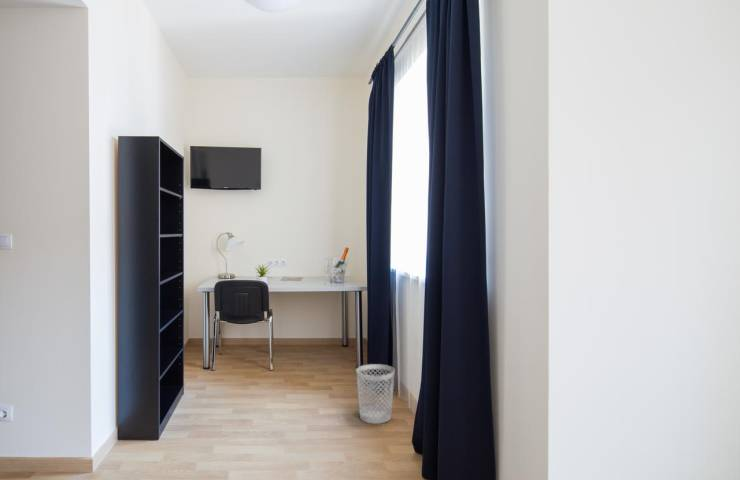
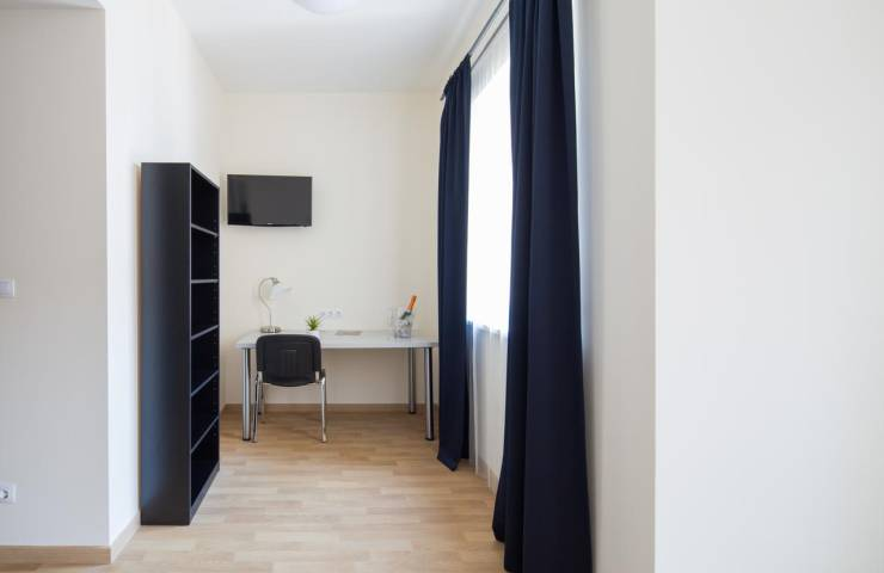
- wastebasket (375, 394)
